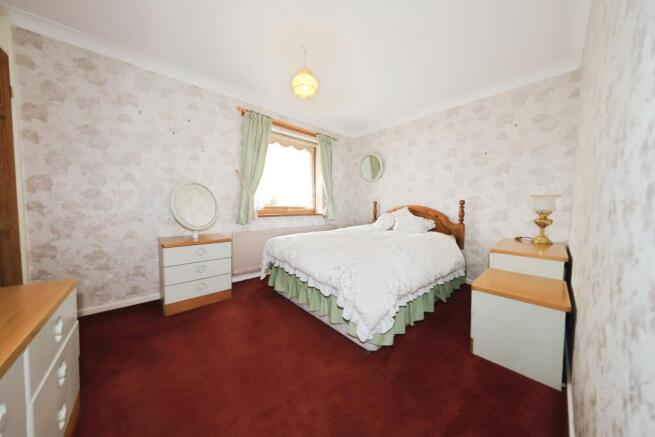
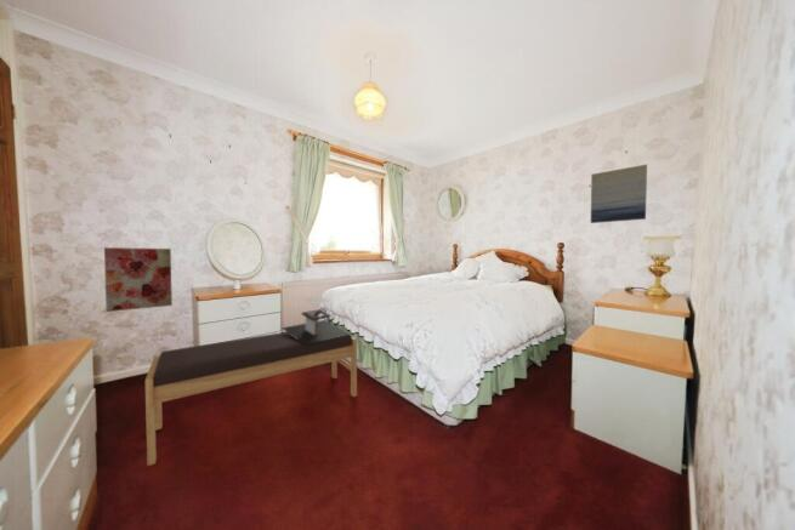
+ architectural model (316, 318)
+ wall art (140, 278)
+ bench (266, 376)
+ wall art (617, 195)
